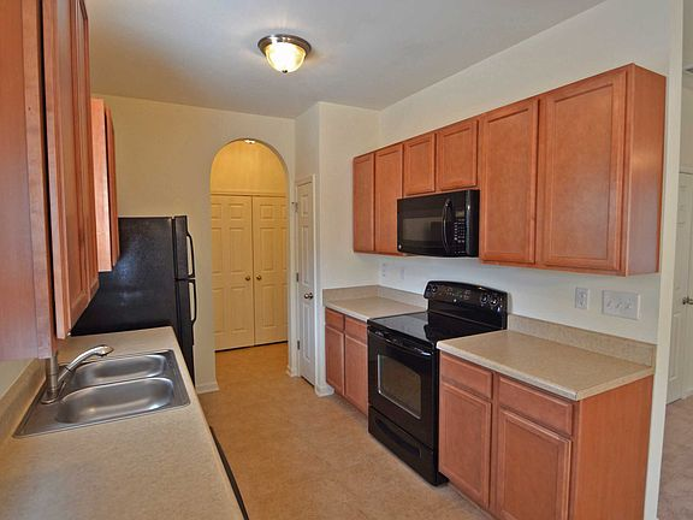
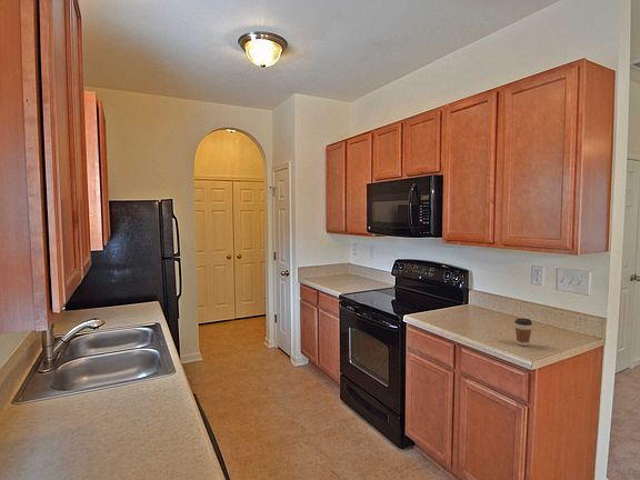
+ coffee cup (522, 331)
